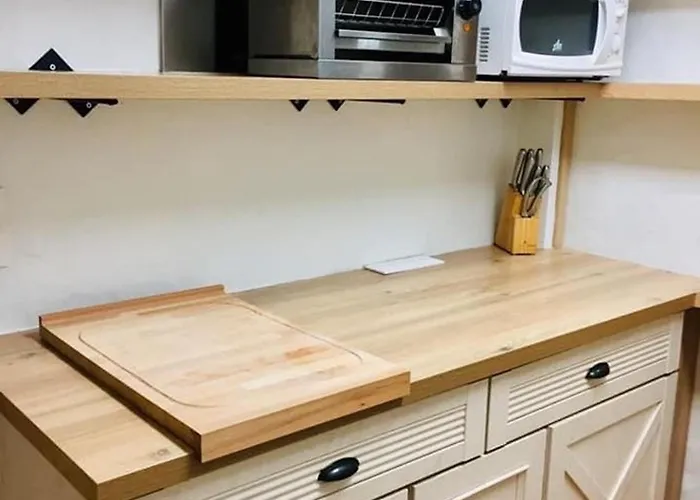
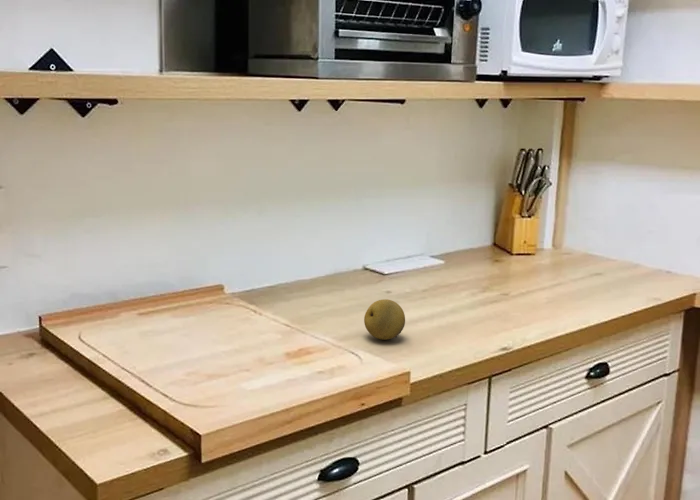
+ fruit (384, 318)
